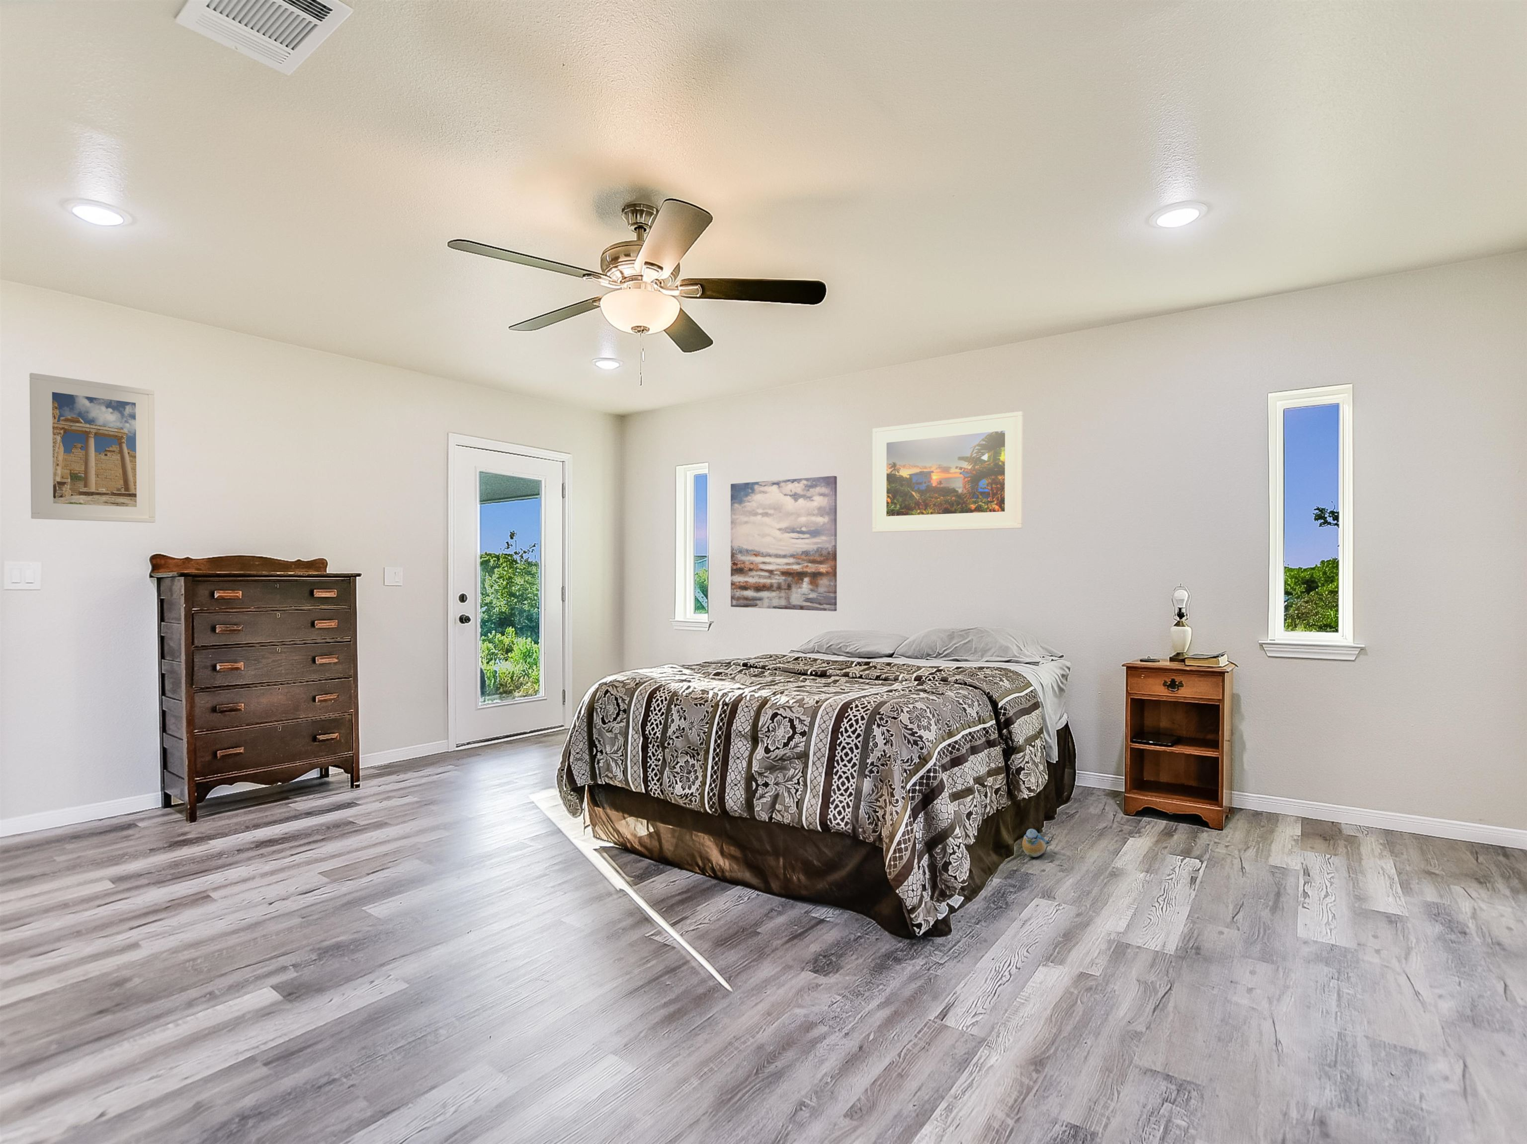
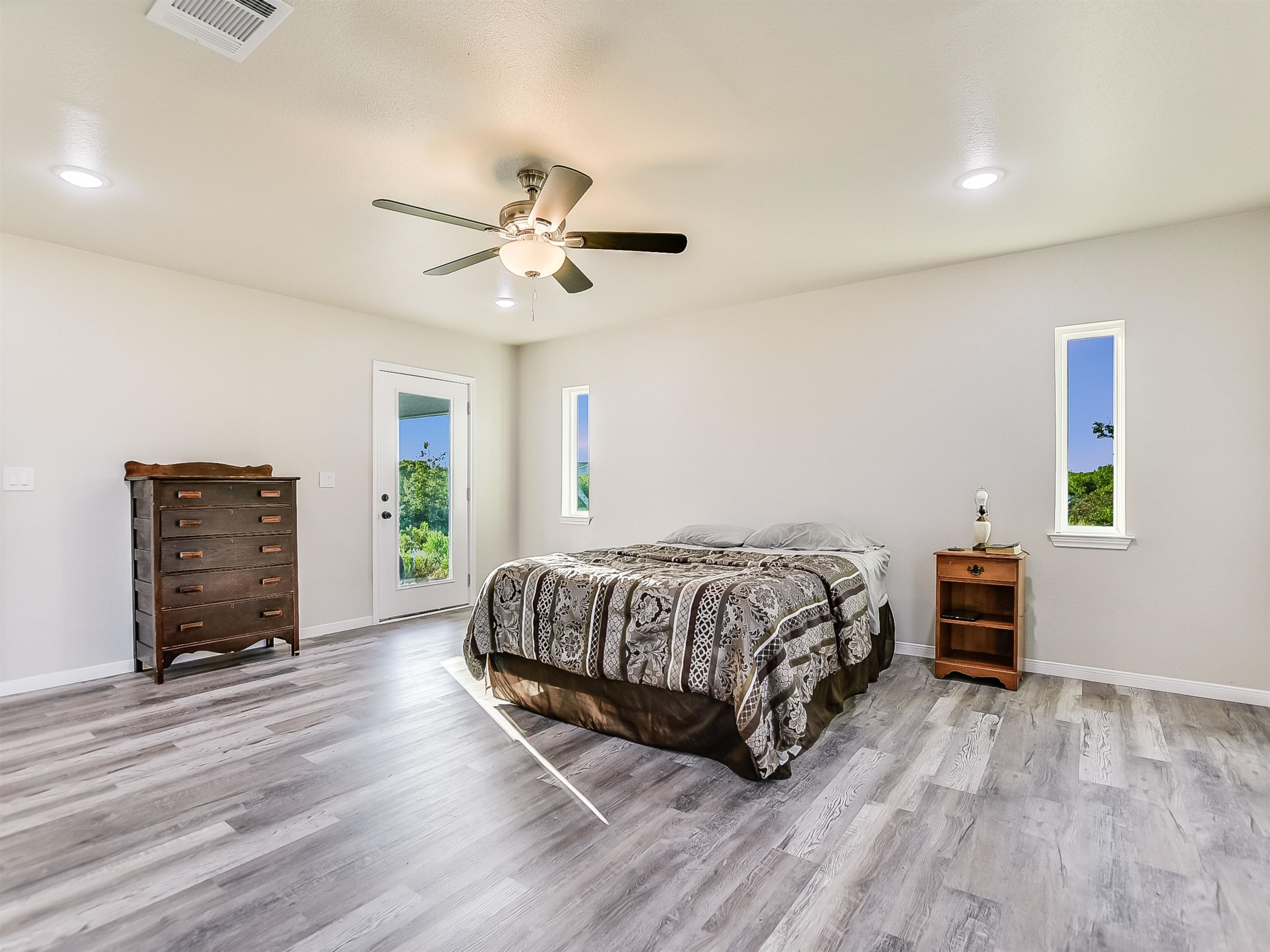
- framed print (943, 475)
- plush toy (1034, 840)
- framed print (95, 452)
- wall art (780, 544)
